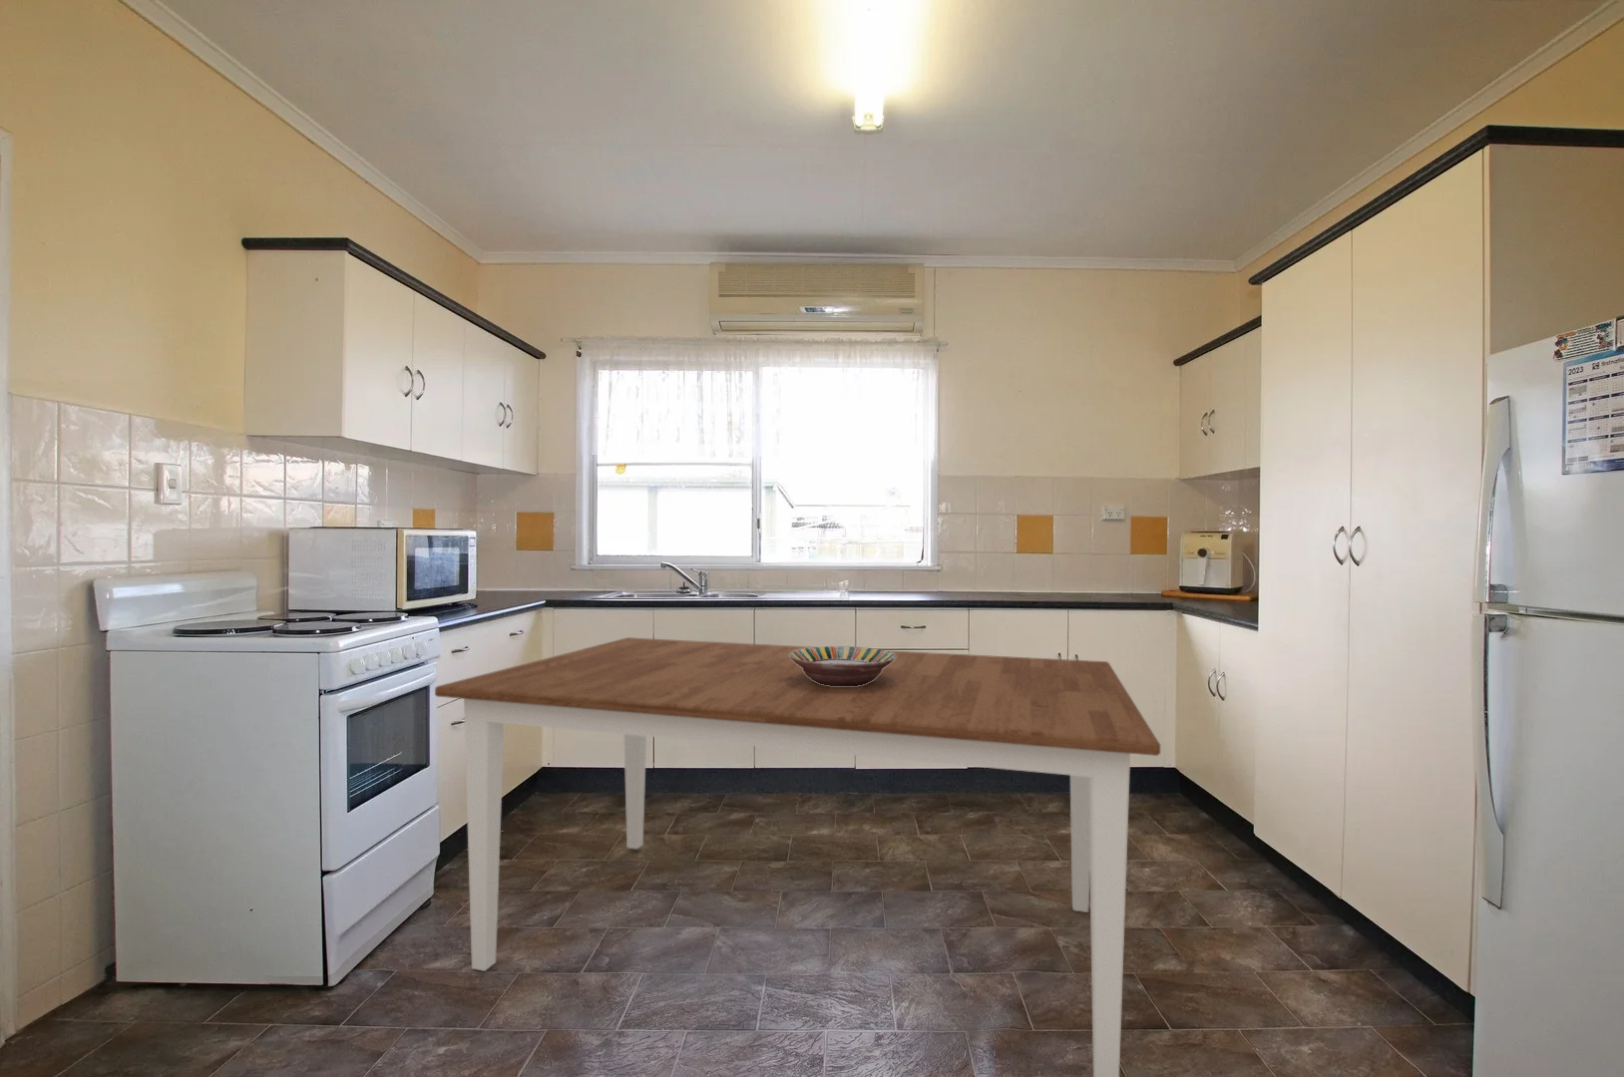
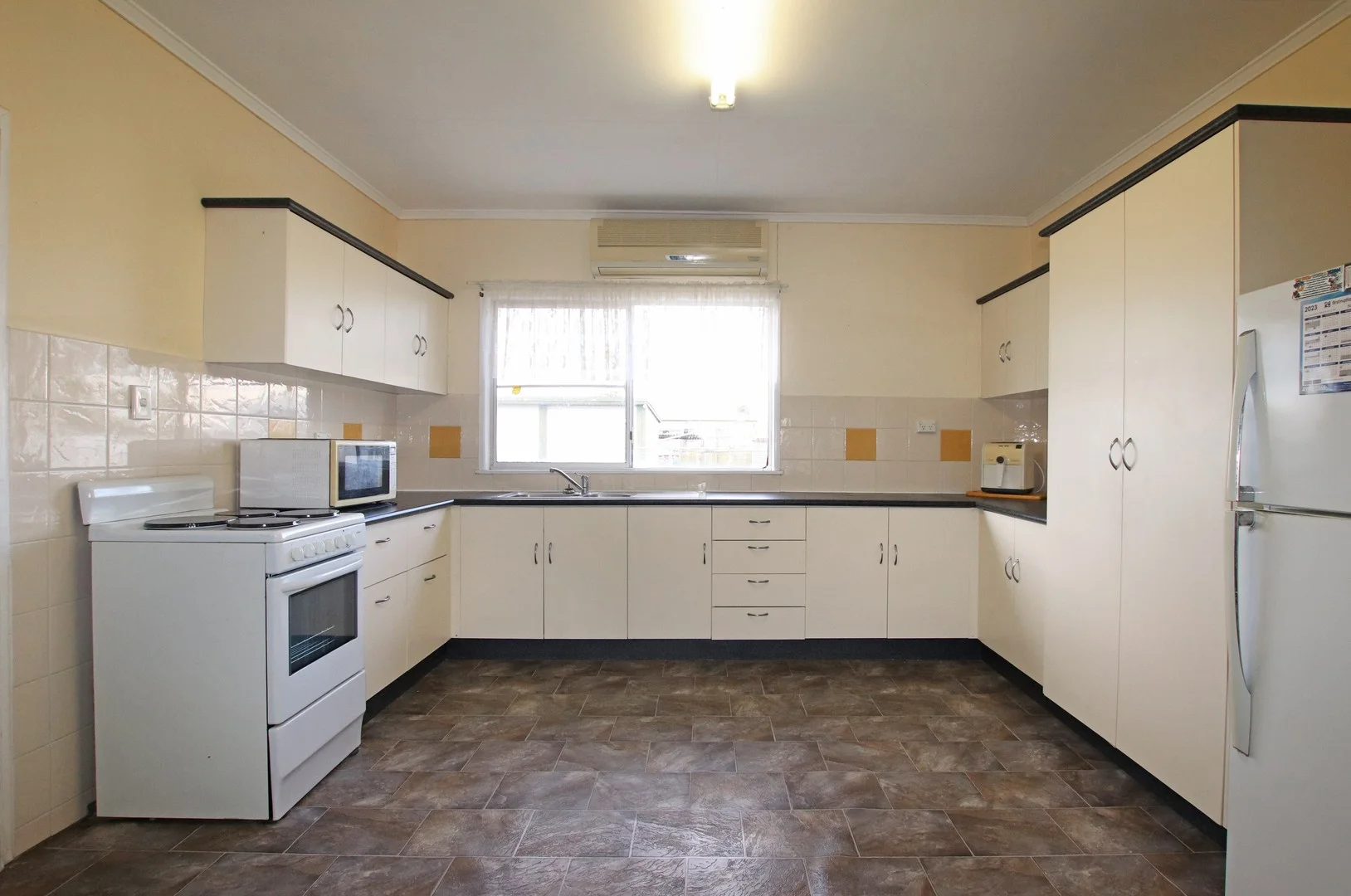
- serving bowl (841, 667)
- dining table (811, 751)
